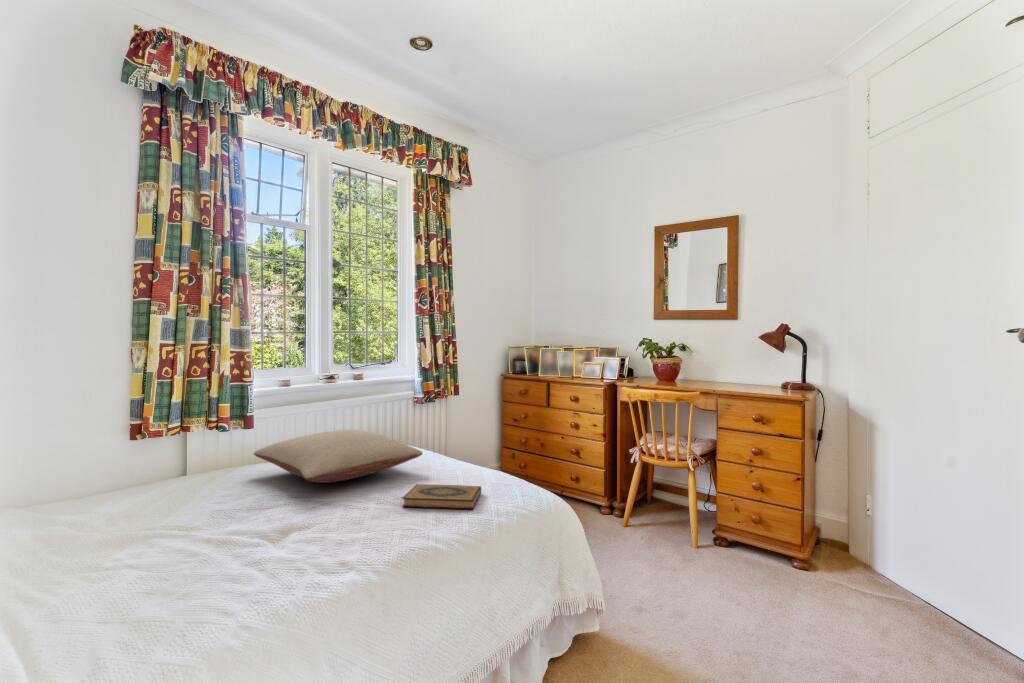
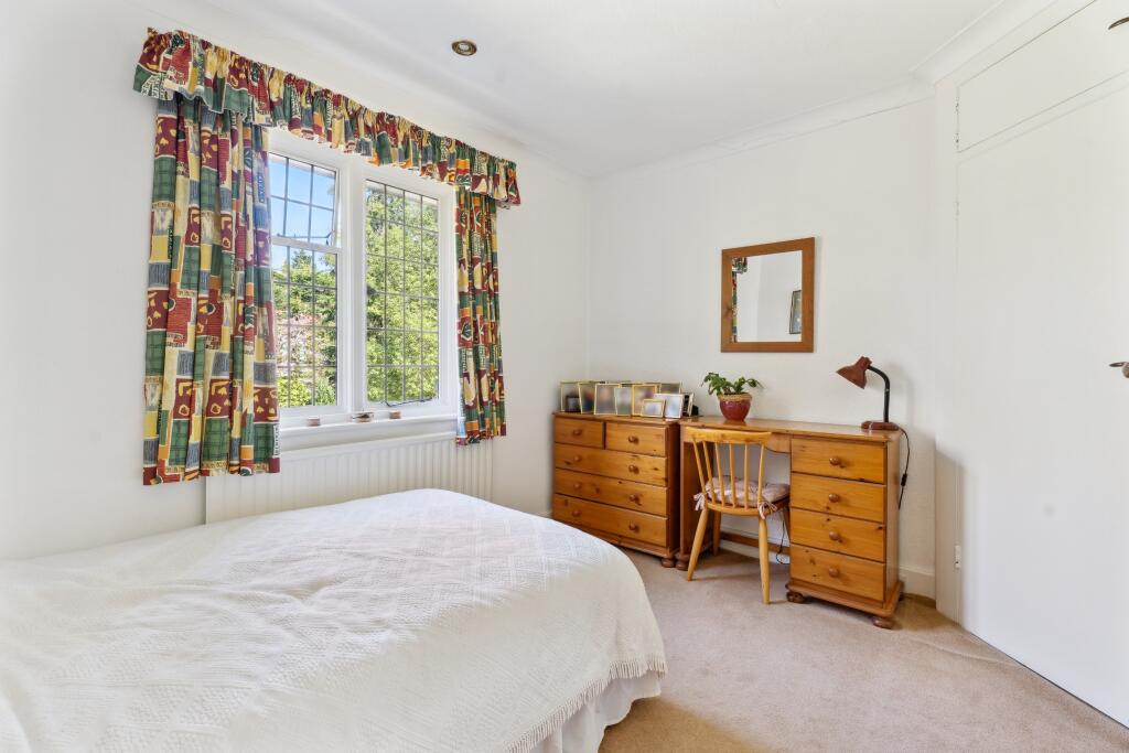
- hardback book (443, 495)
- pillow (338, 453)
